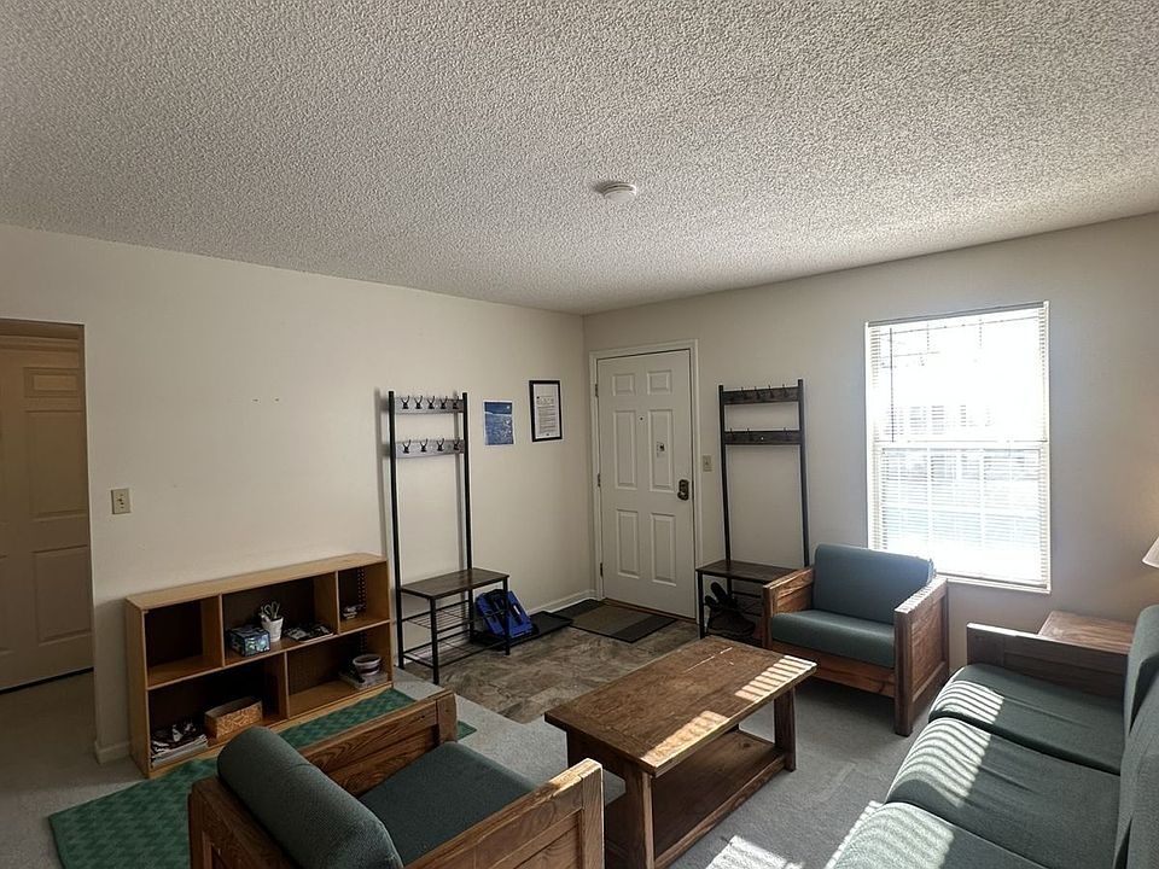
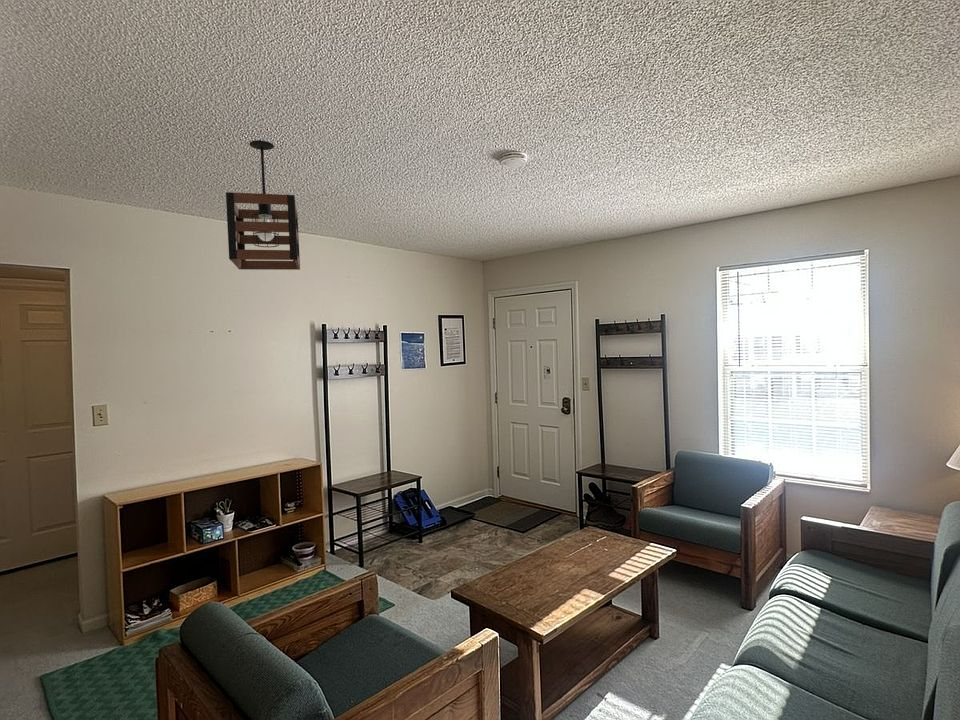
+ pendant light (264, 204)
